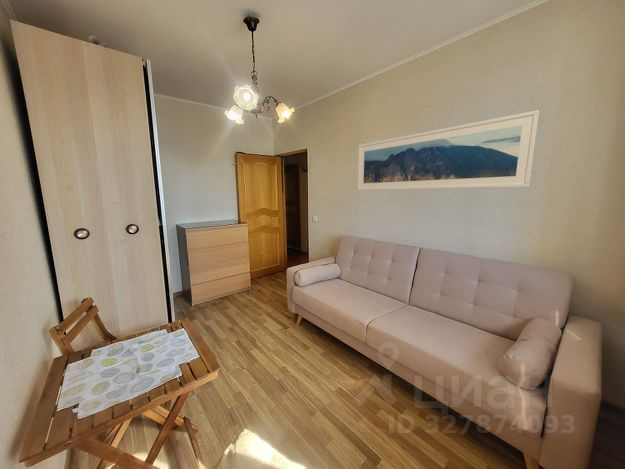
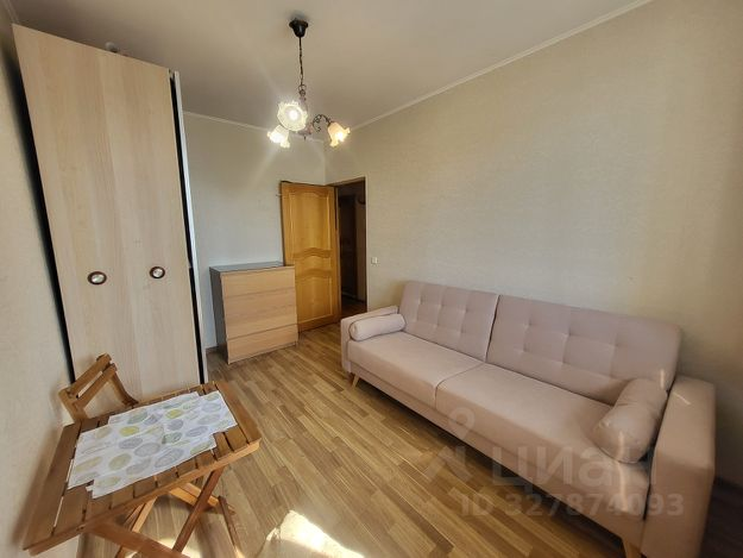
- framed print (424, 161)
